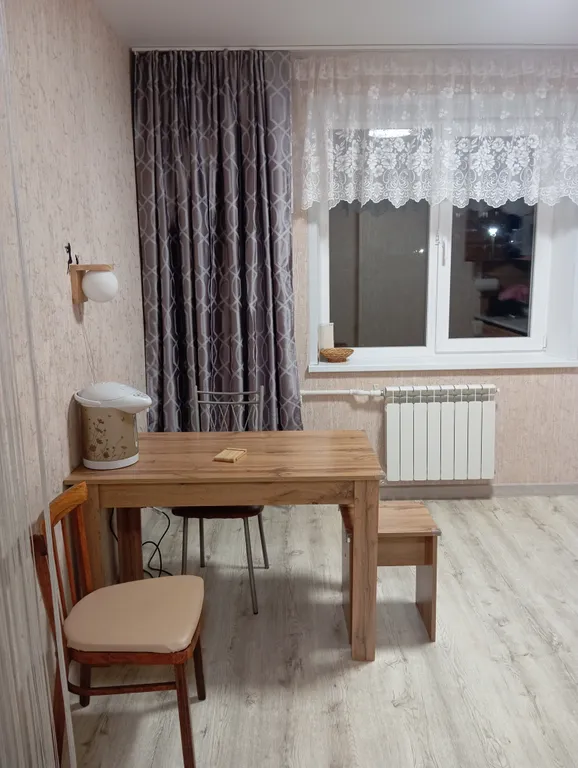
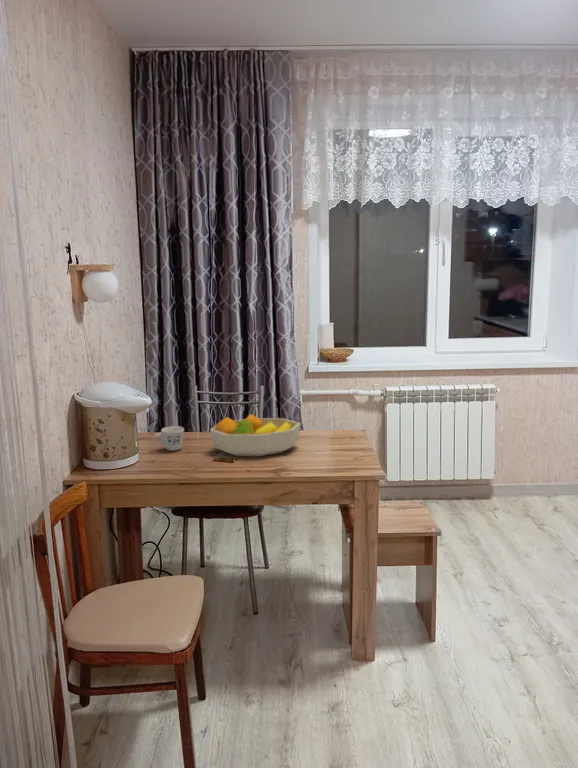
+ mug (168, 439)
+ fruit bowl (255, 432)
